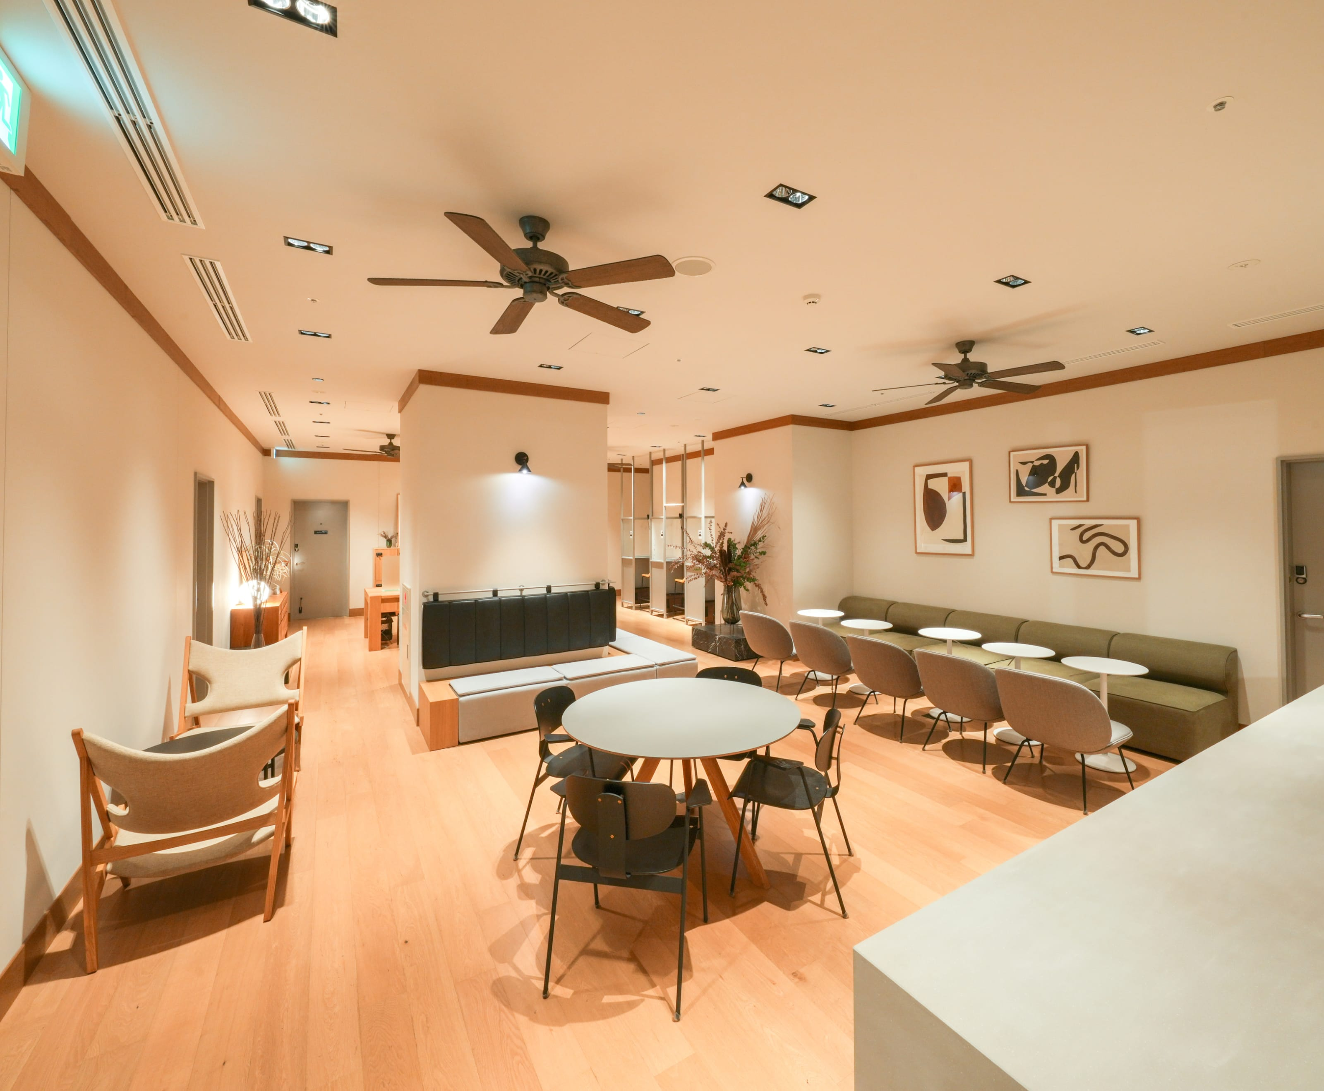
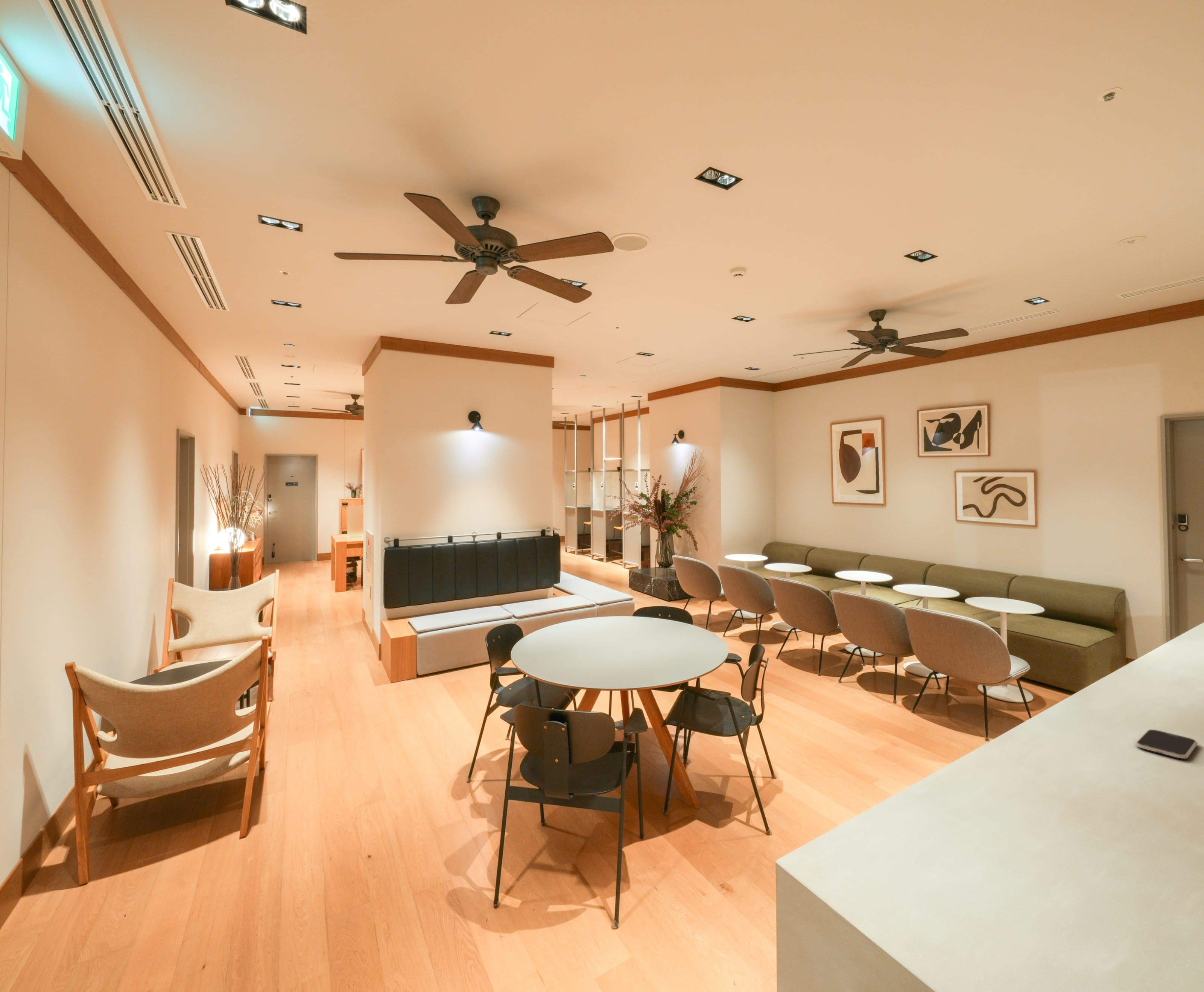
+ smartphone (1166, 743)
